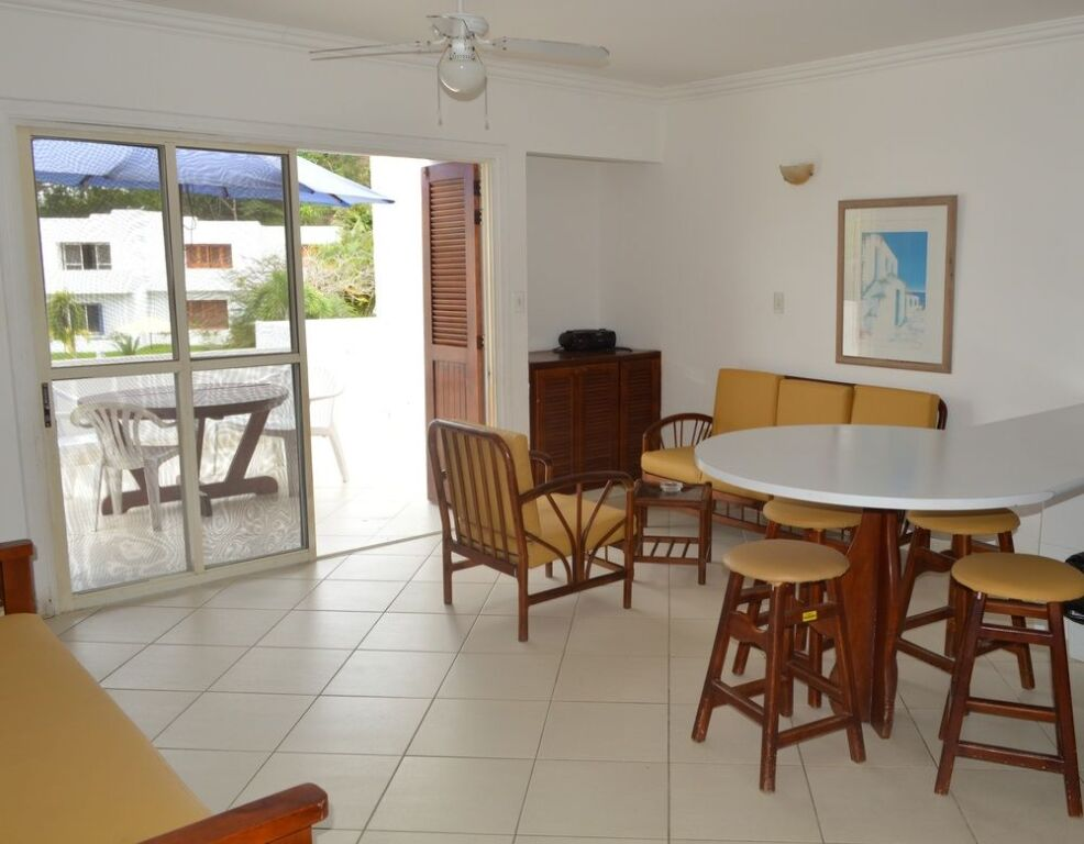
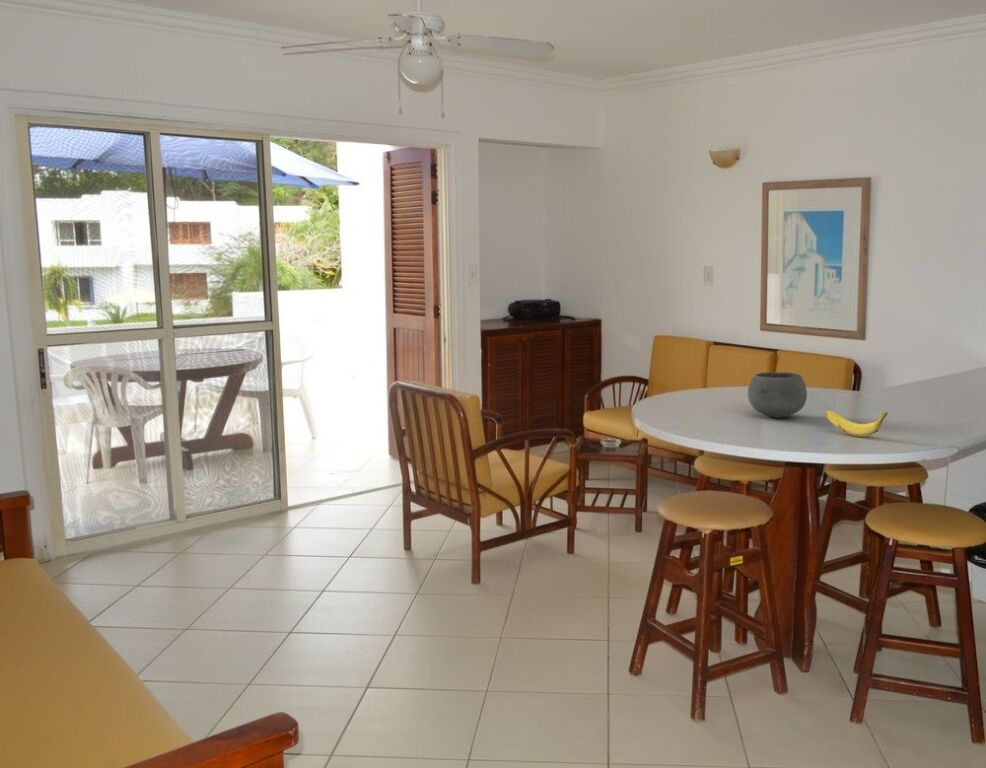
+ bowl (777, 395)
+ banana (855, 423)
